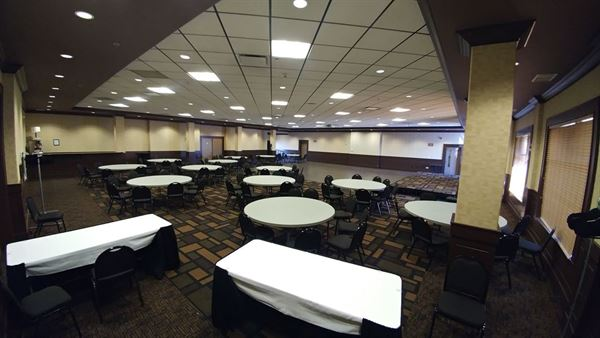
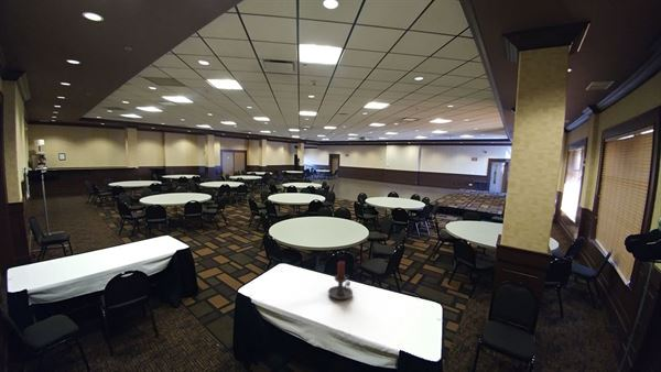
+ candle holder (342, 276)
